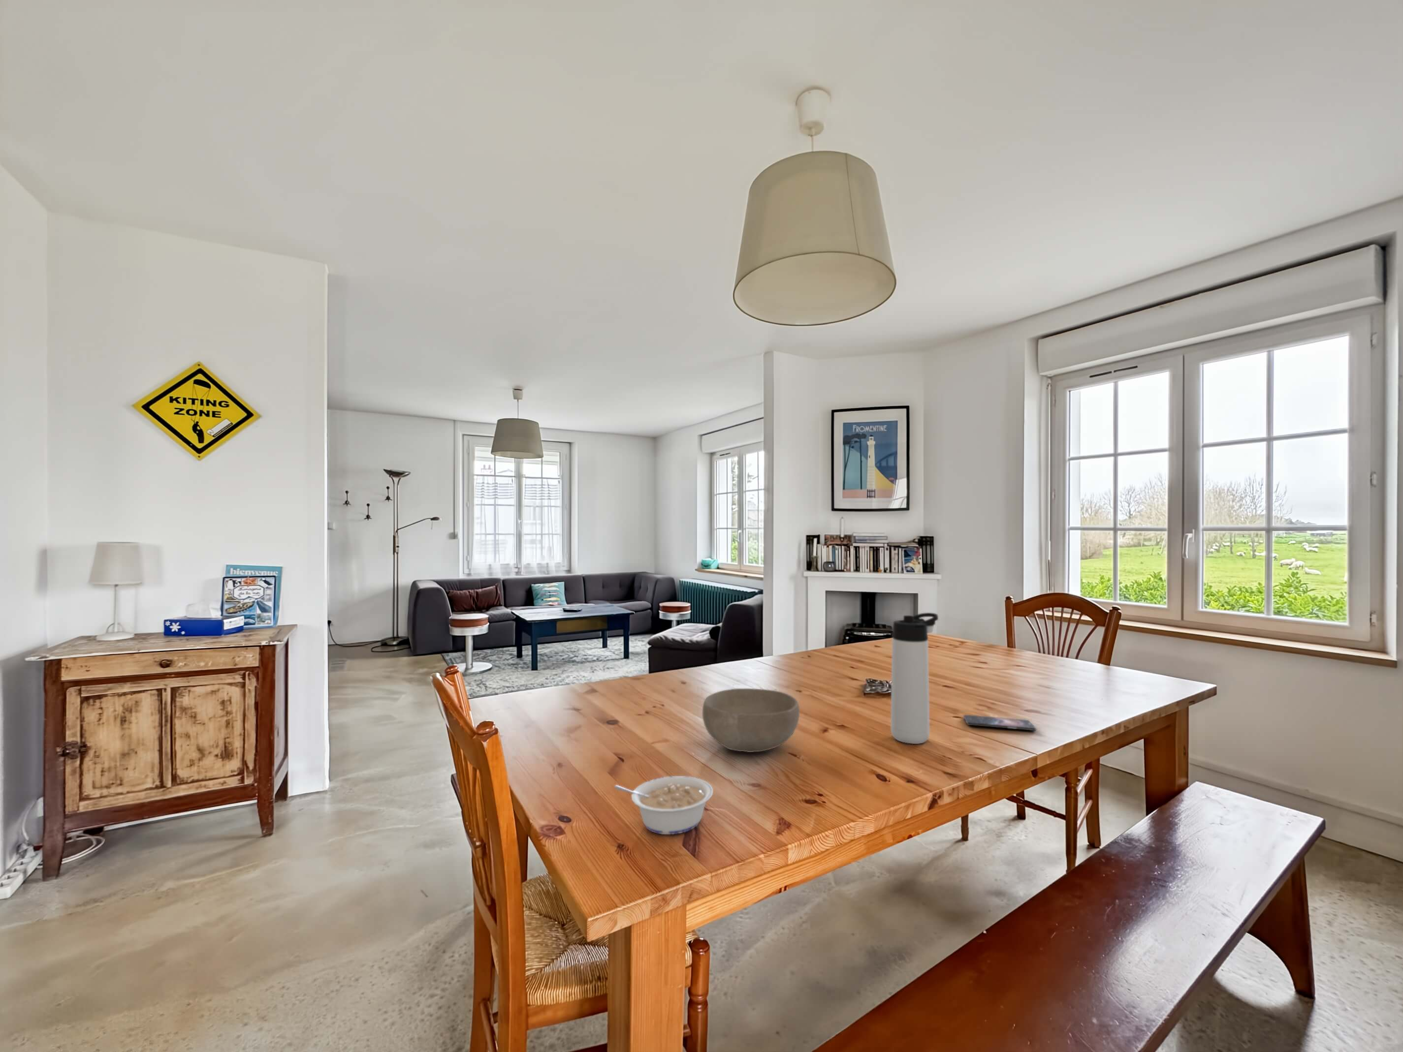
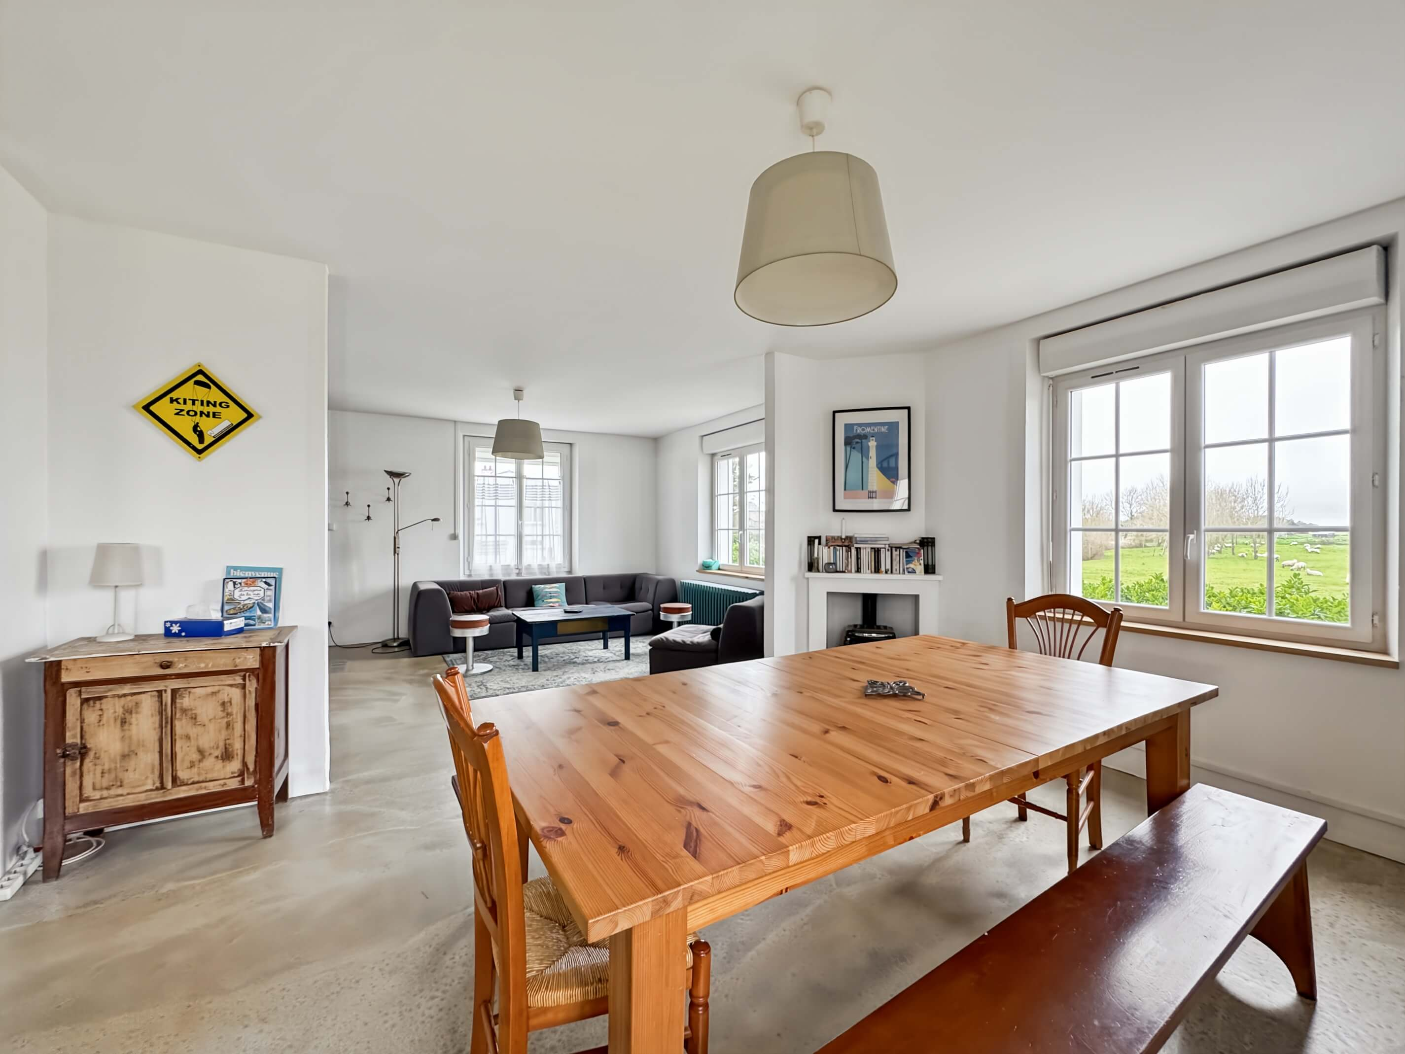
- smartphone (998, 723)
- bowl (751, 723)
- legume (670, 804)
- thermos bottle (915, 675)
